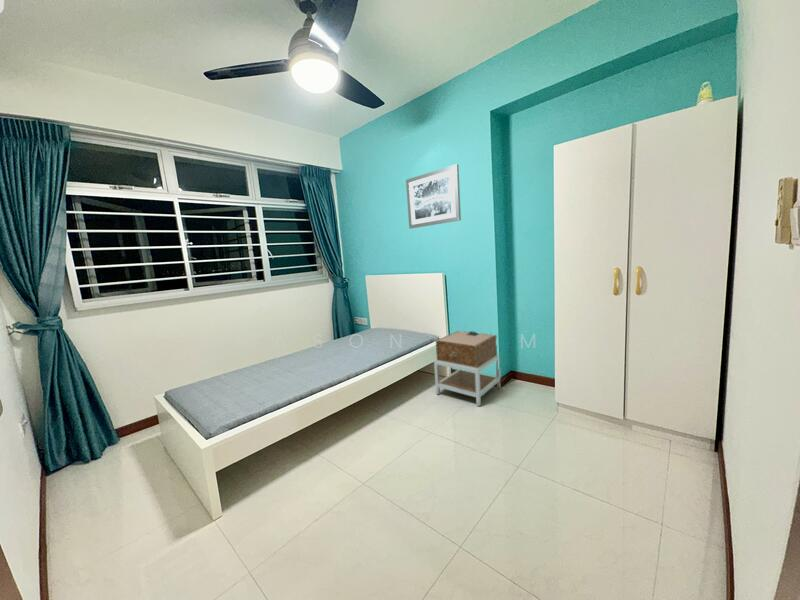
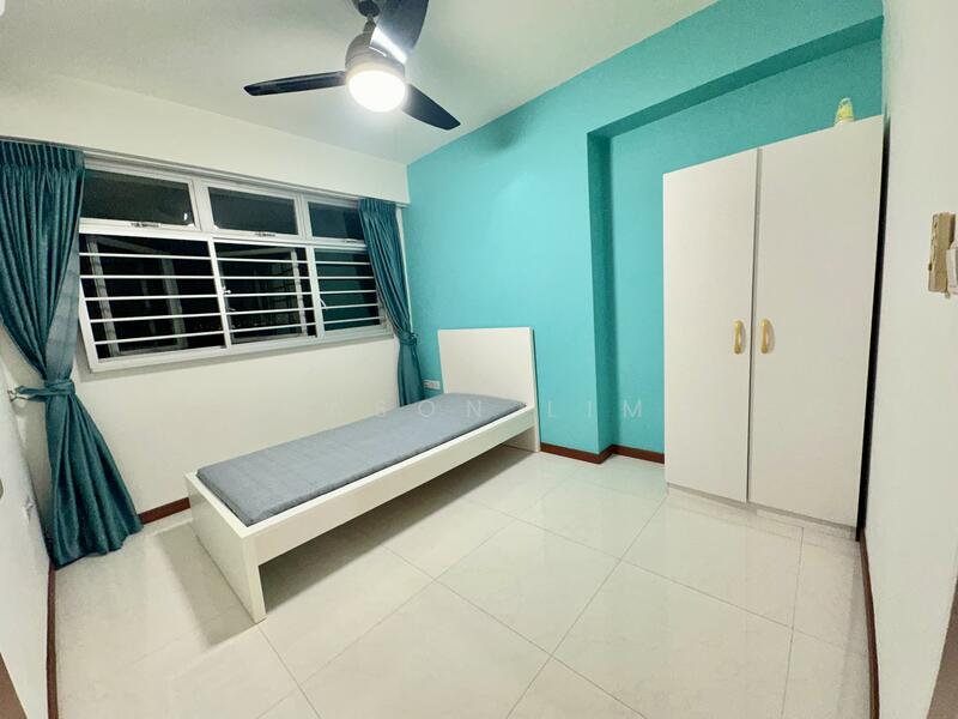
- nightstand (467, 363)
- wall art (431, 199)
